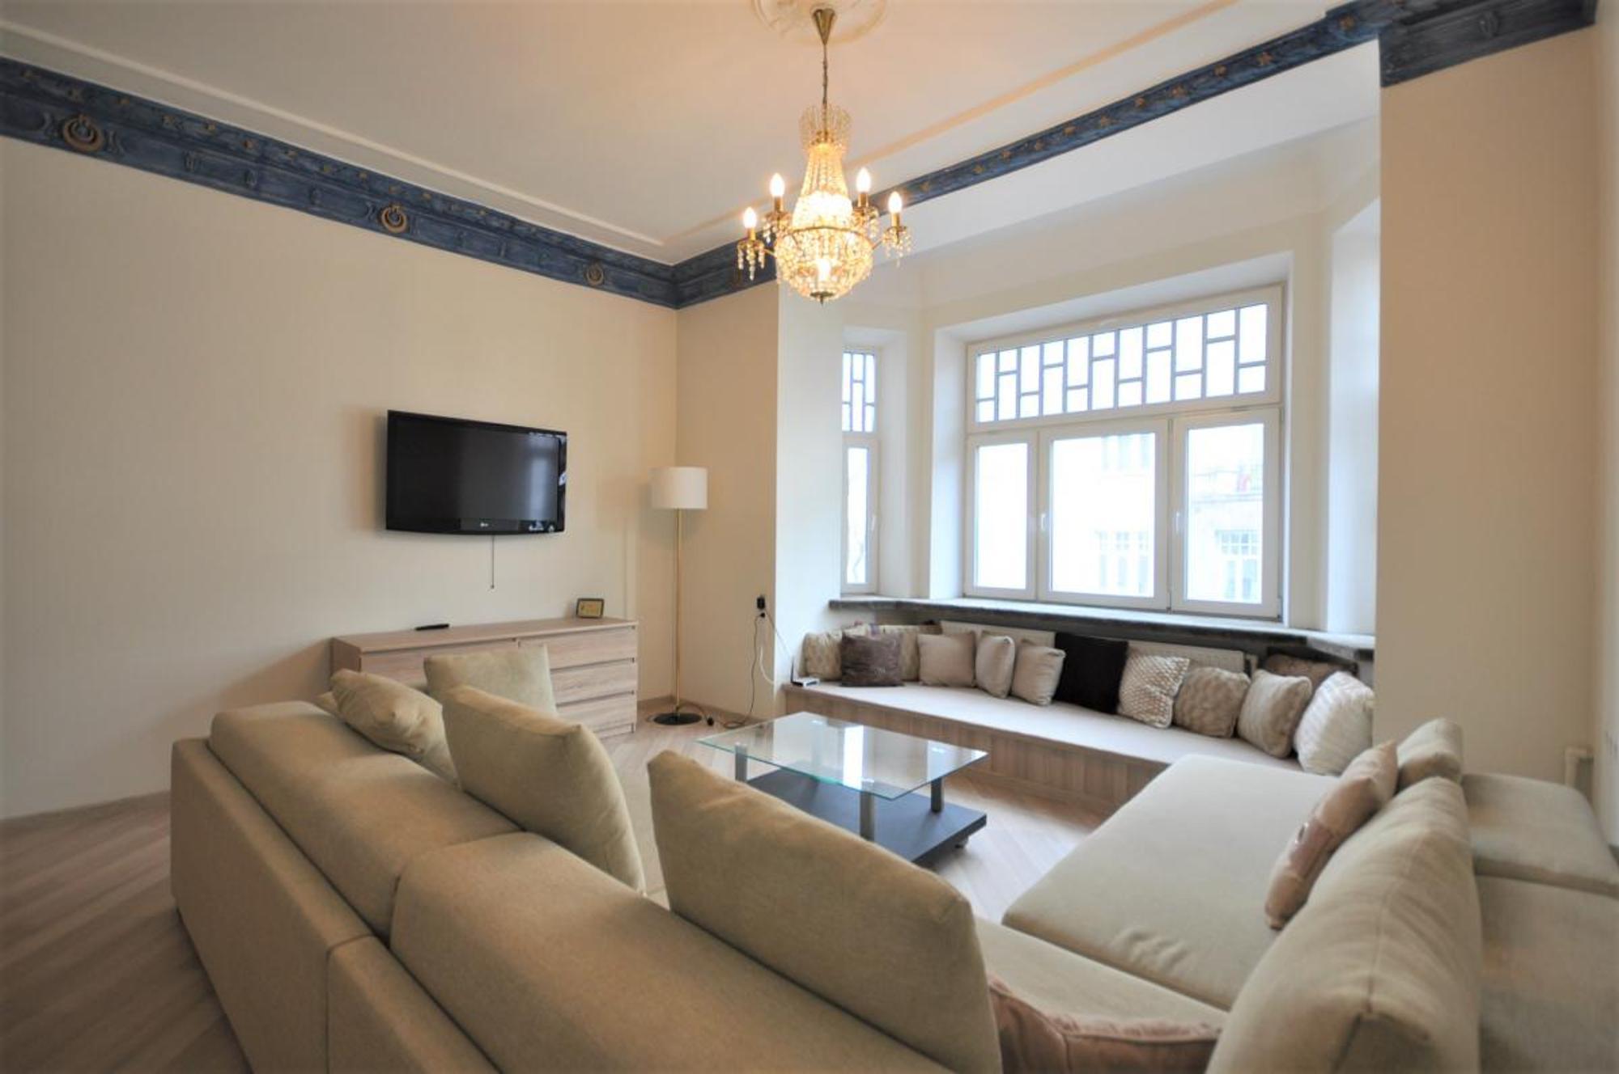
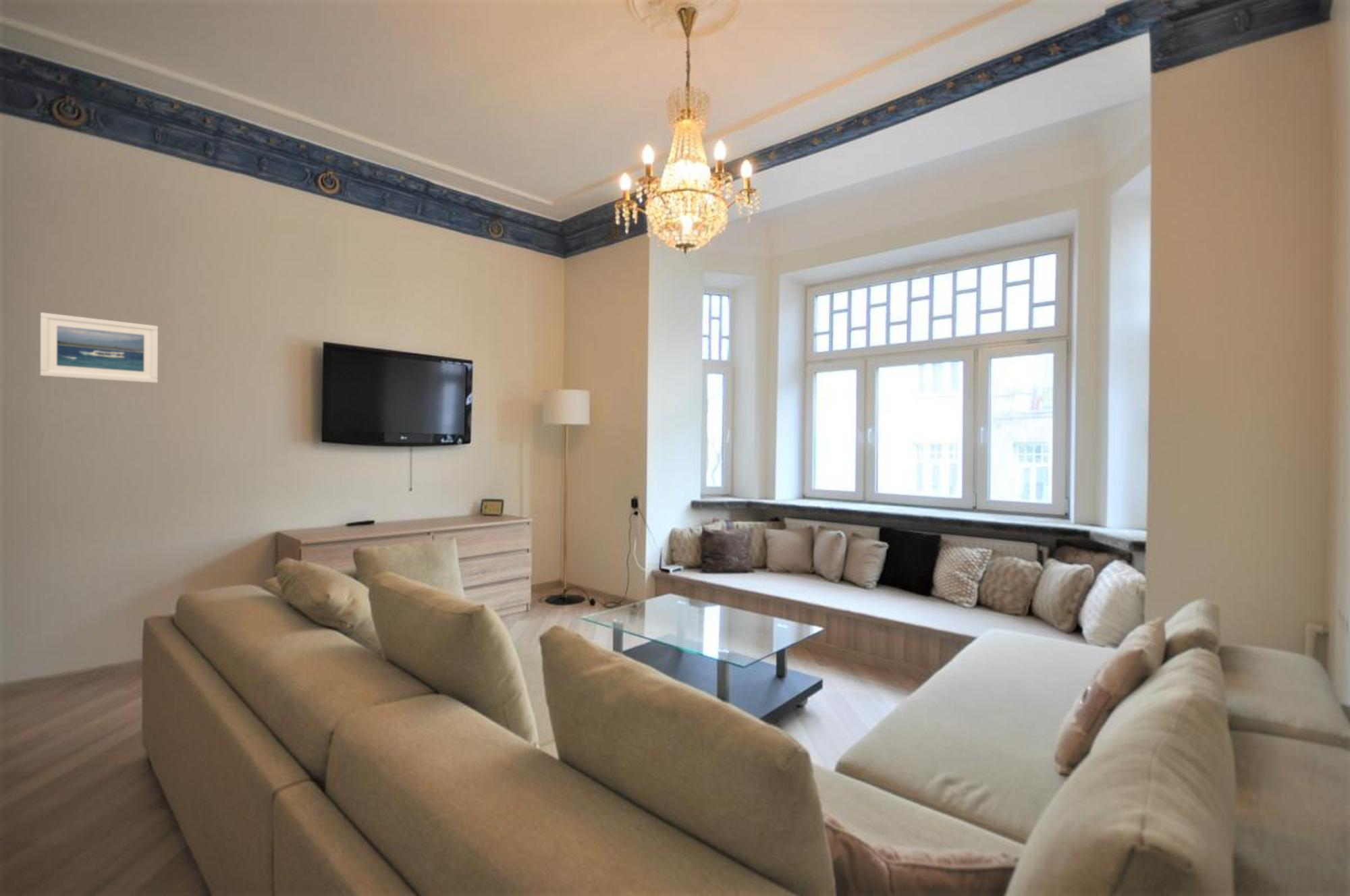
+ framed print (102, 349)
